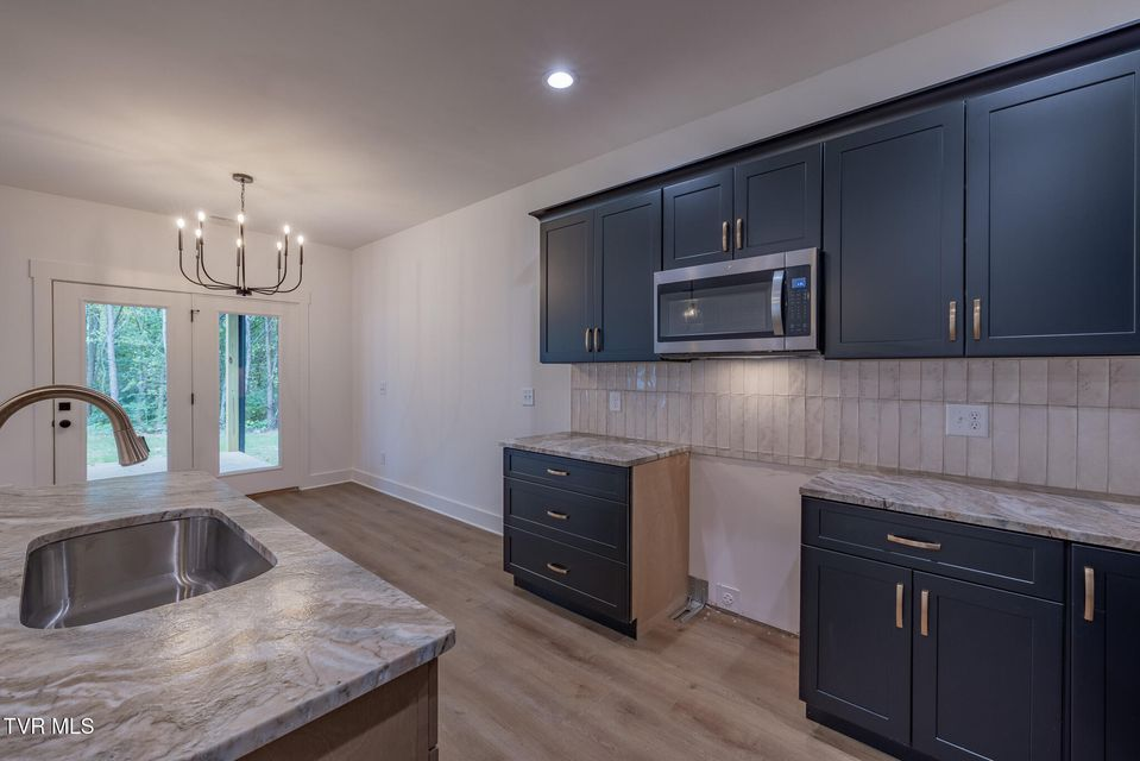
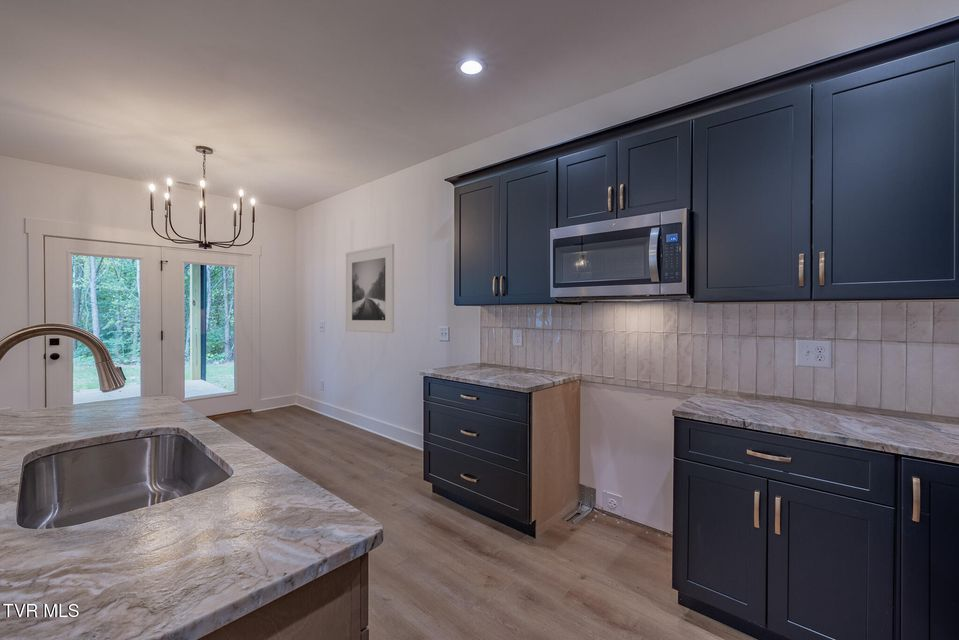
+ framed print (368, 290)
